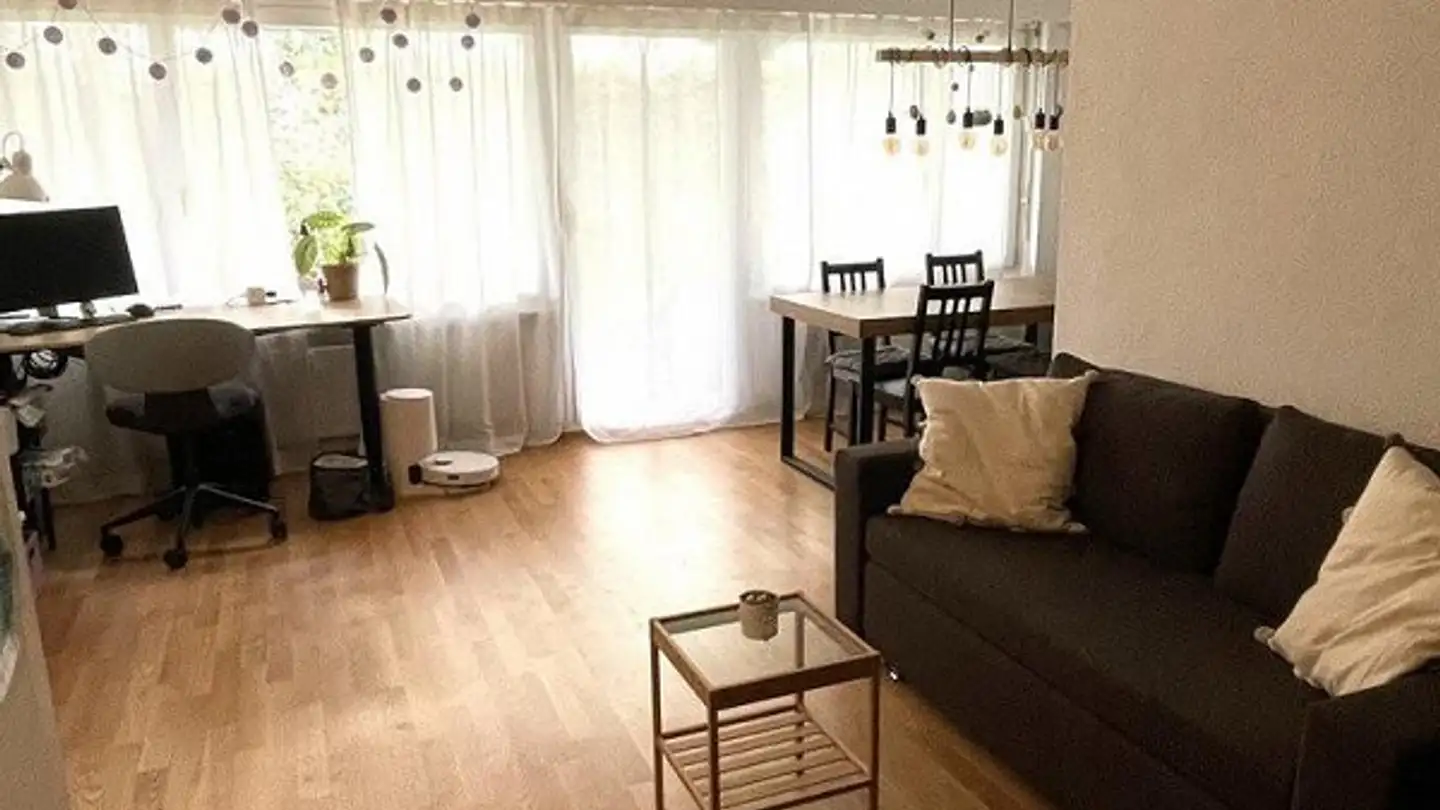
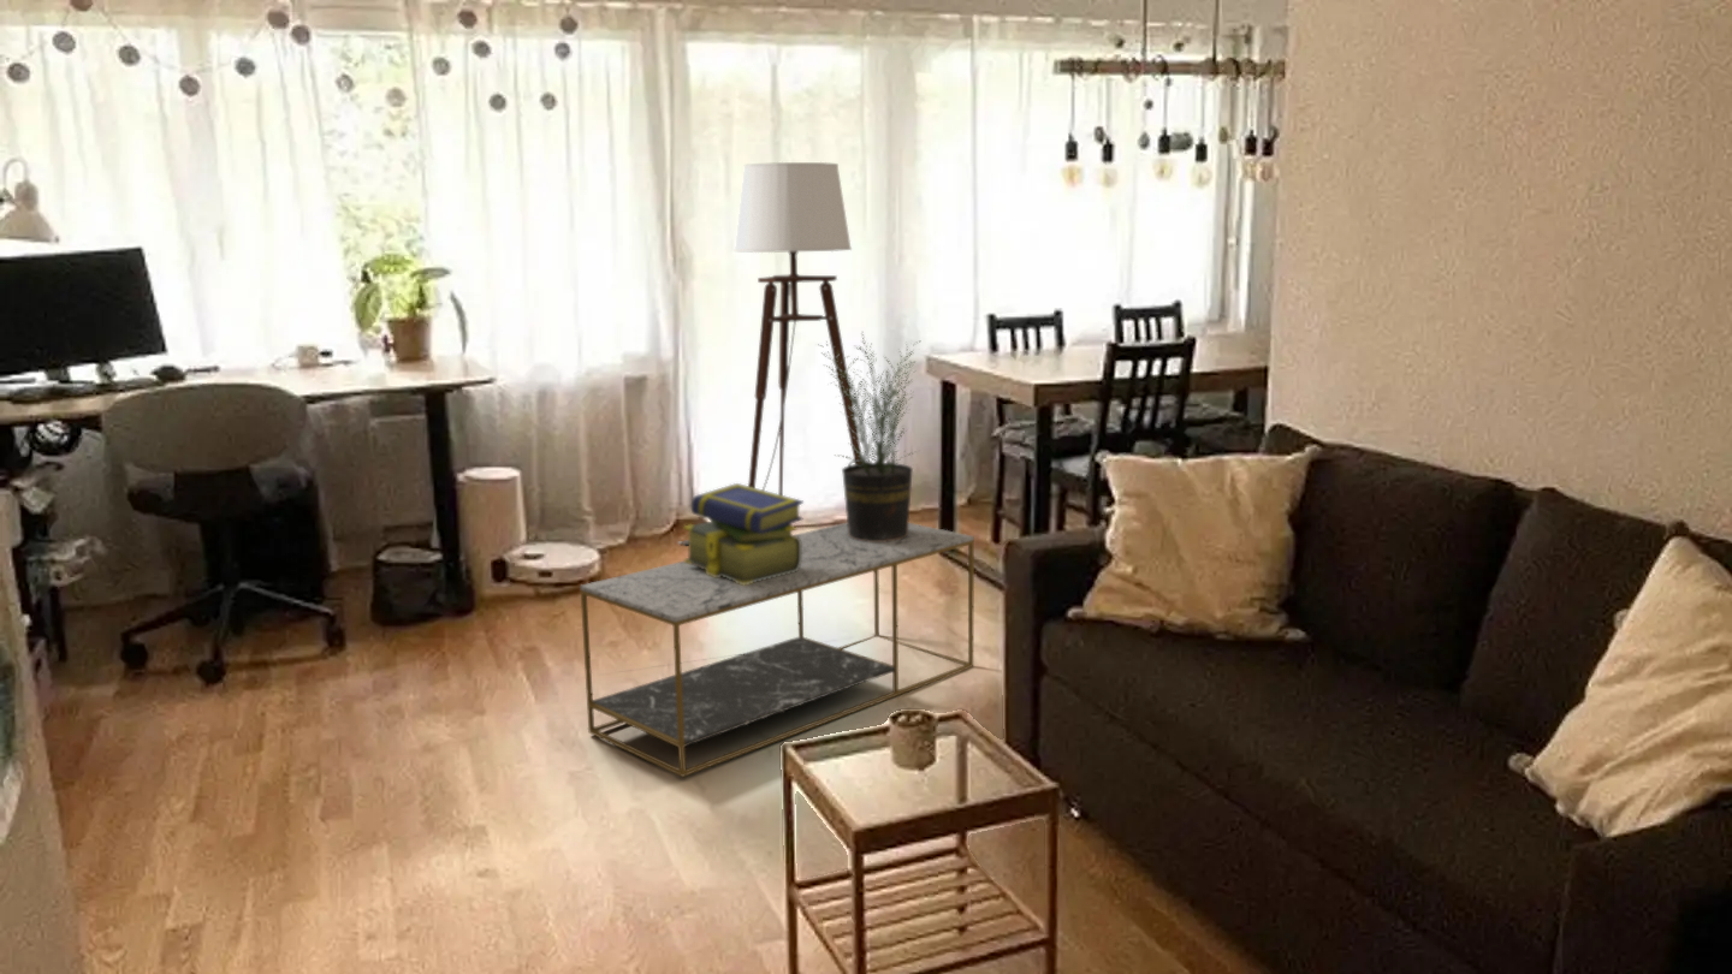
+ floor lamp (769, 360)
+ stack of books (746, 530)
+ coffee table (799, 629)
+ potted plant (872, 436)
